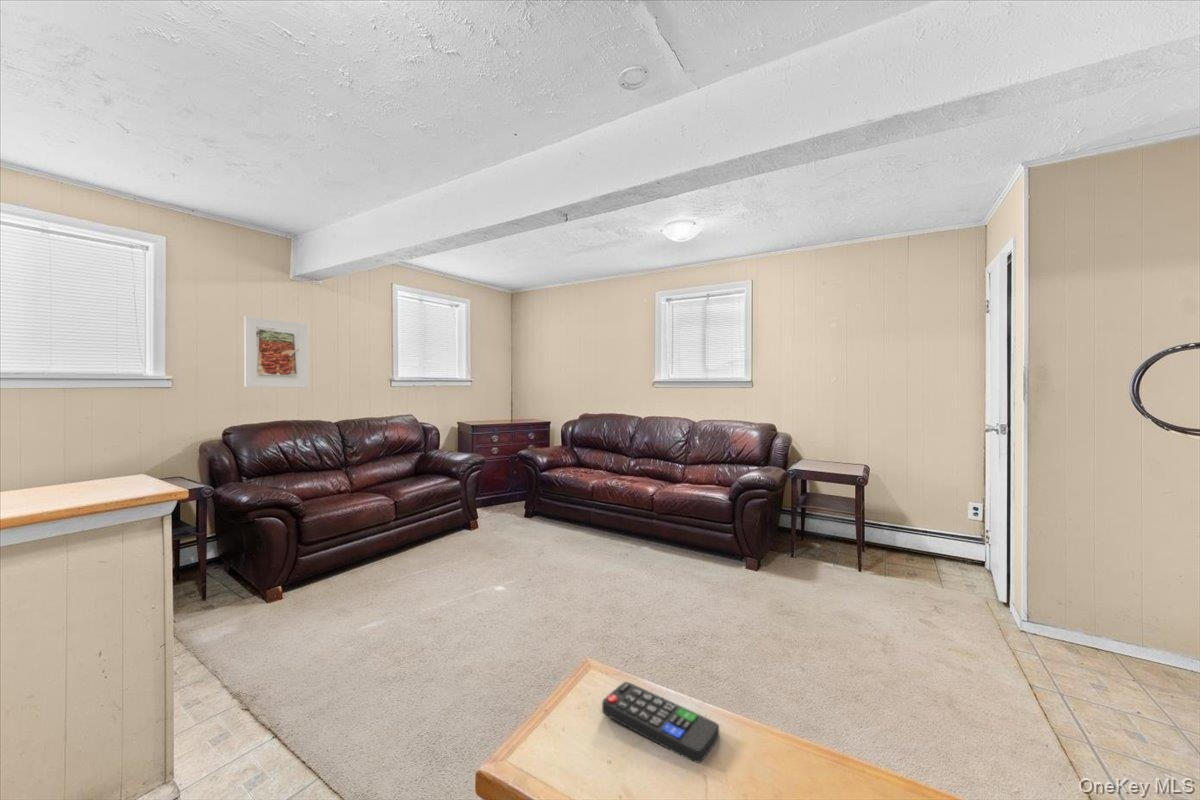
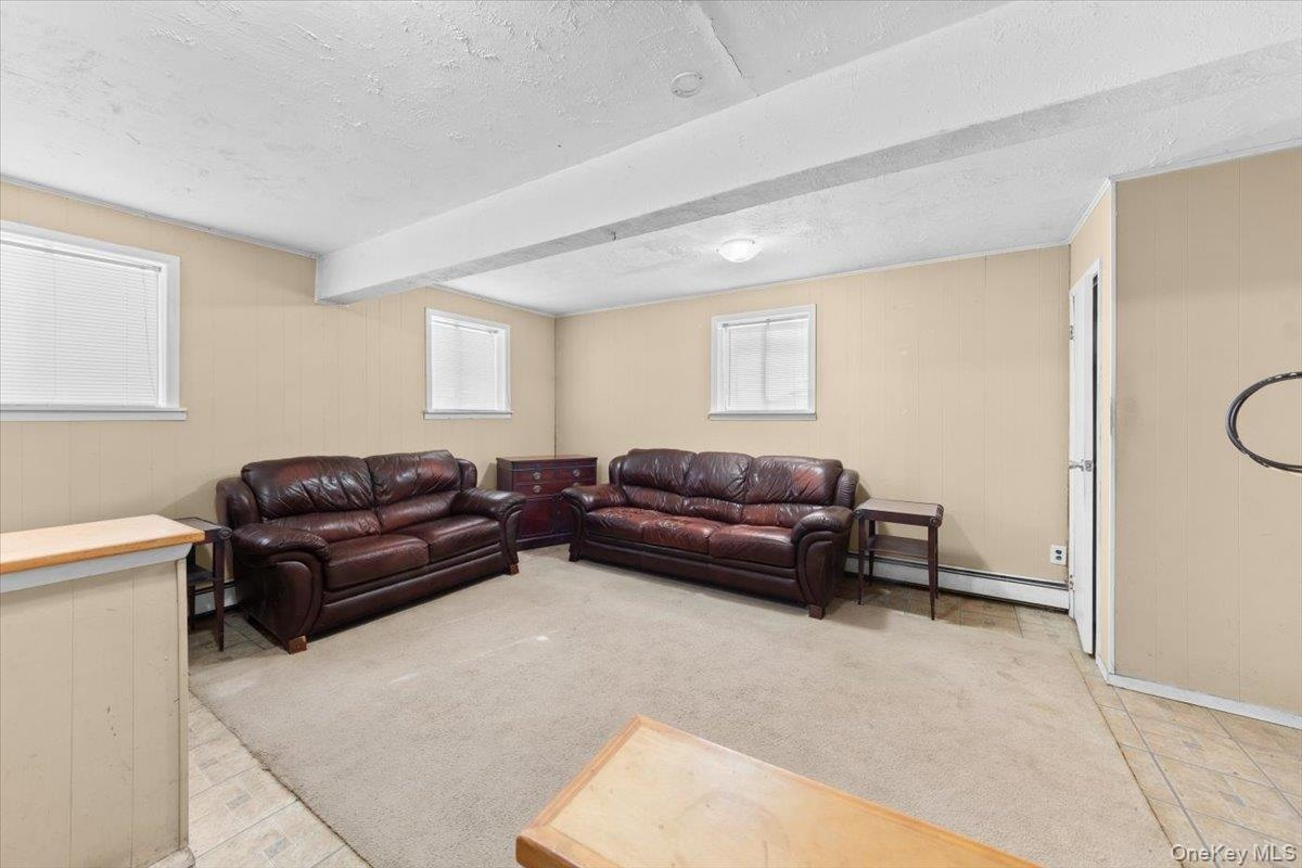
- remote control (658, 717)
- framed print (278, 353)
